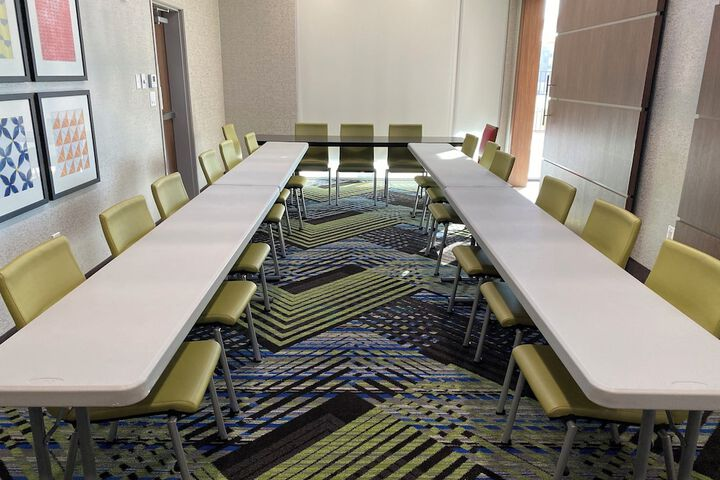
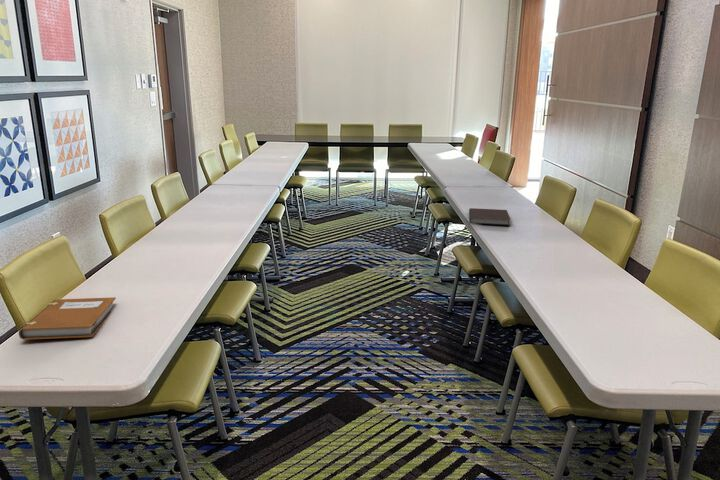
+ notebook (488, 216)
+ notebook (71, 316)
